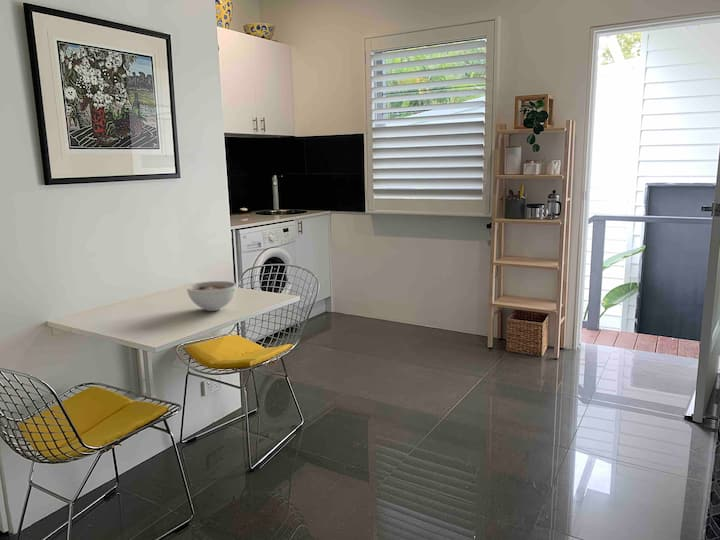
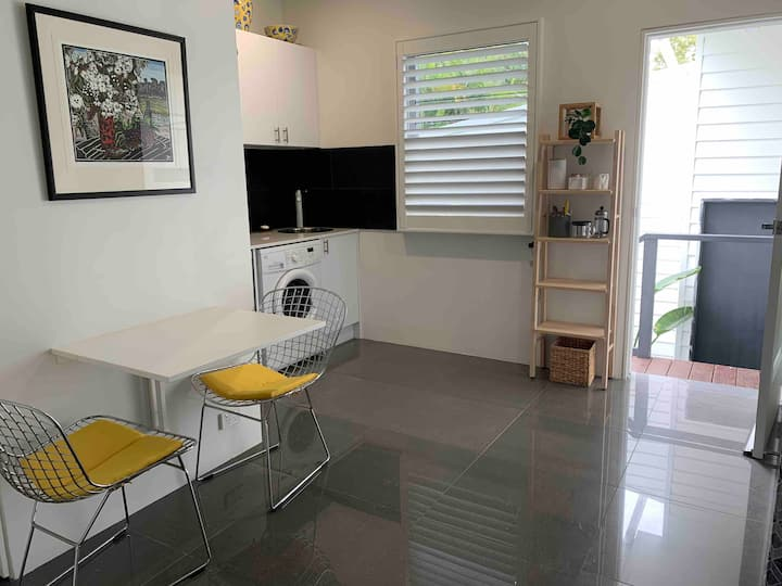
- bowl (212, 297)
